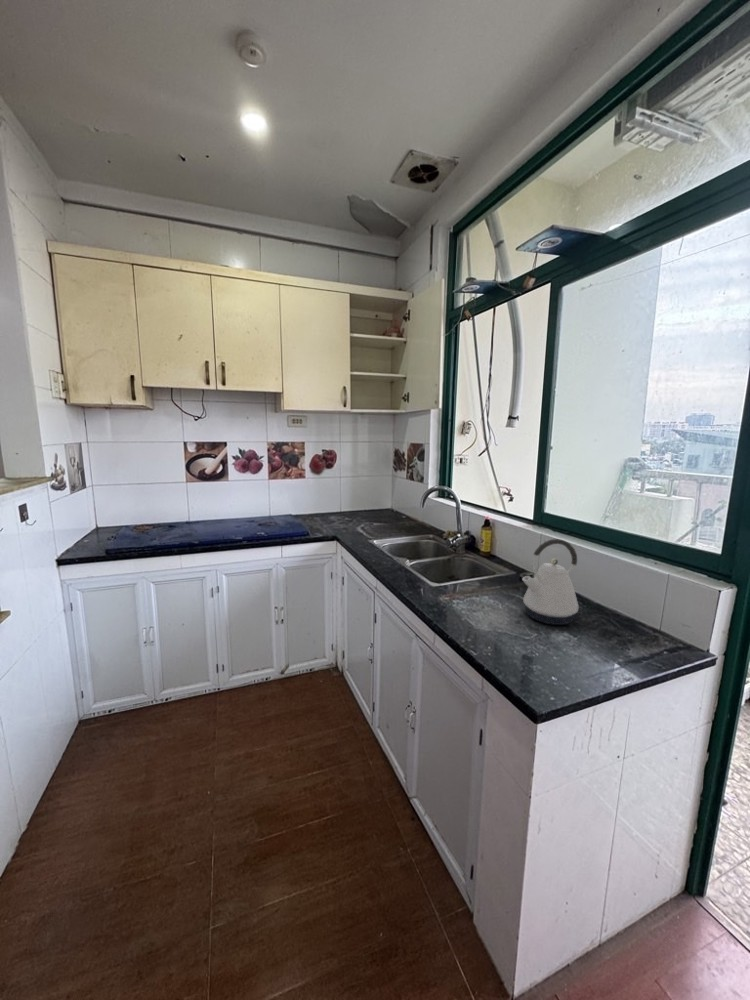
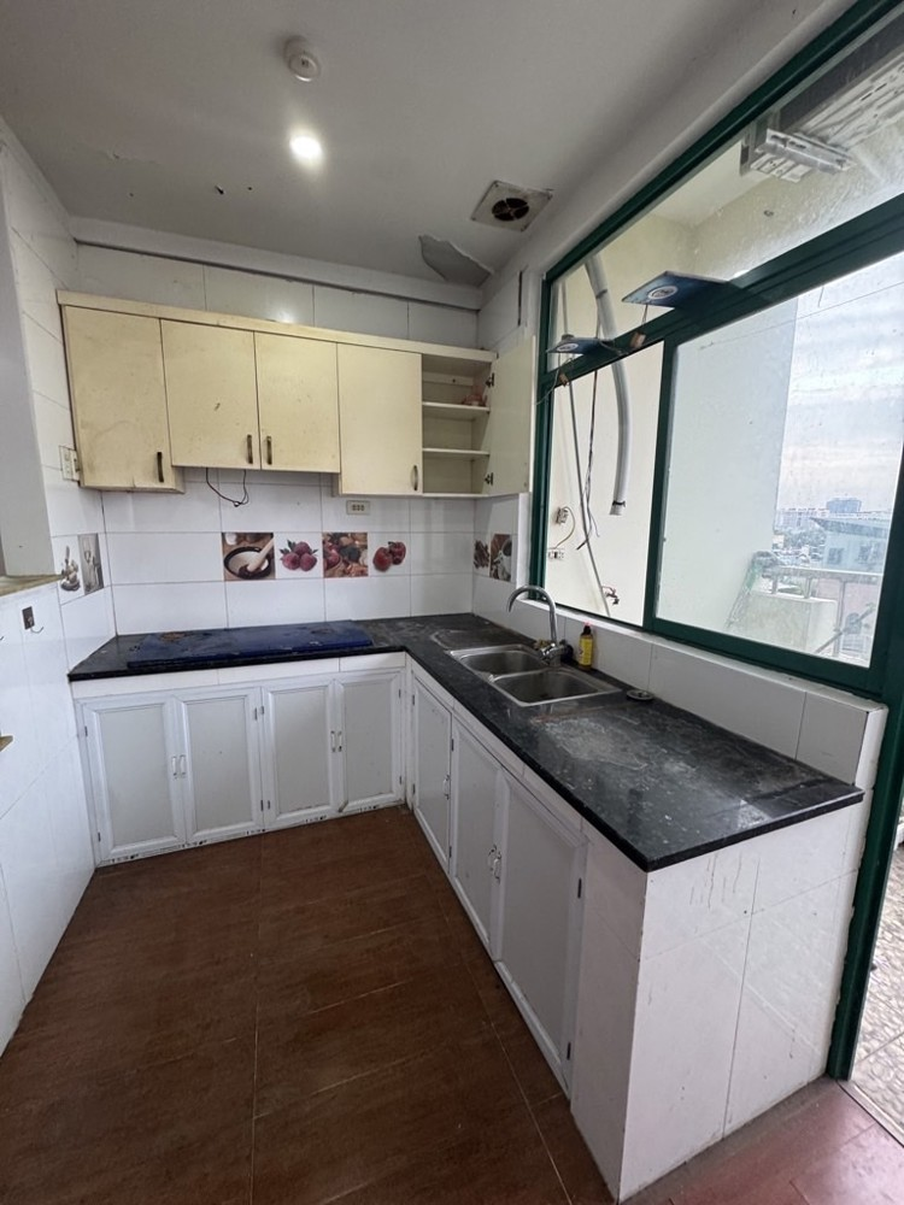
- kettle (550, 578)
